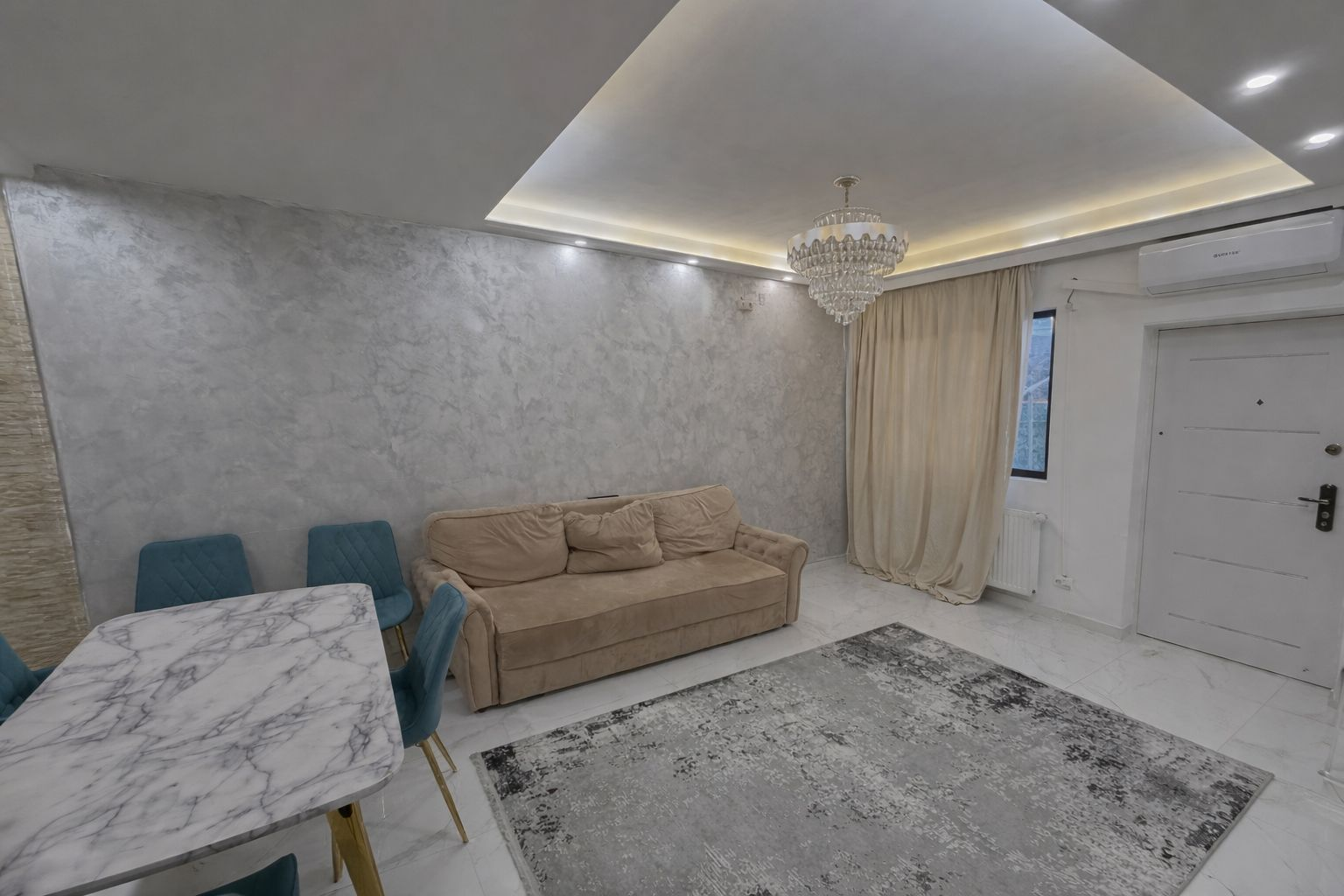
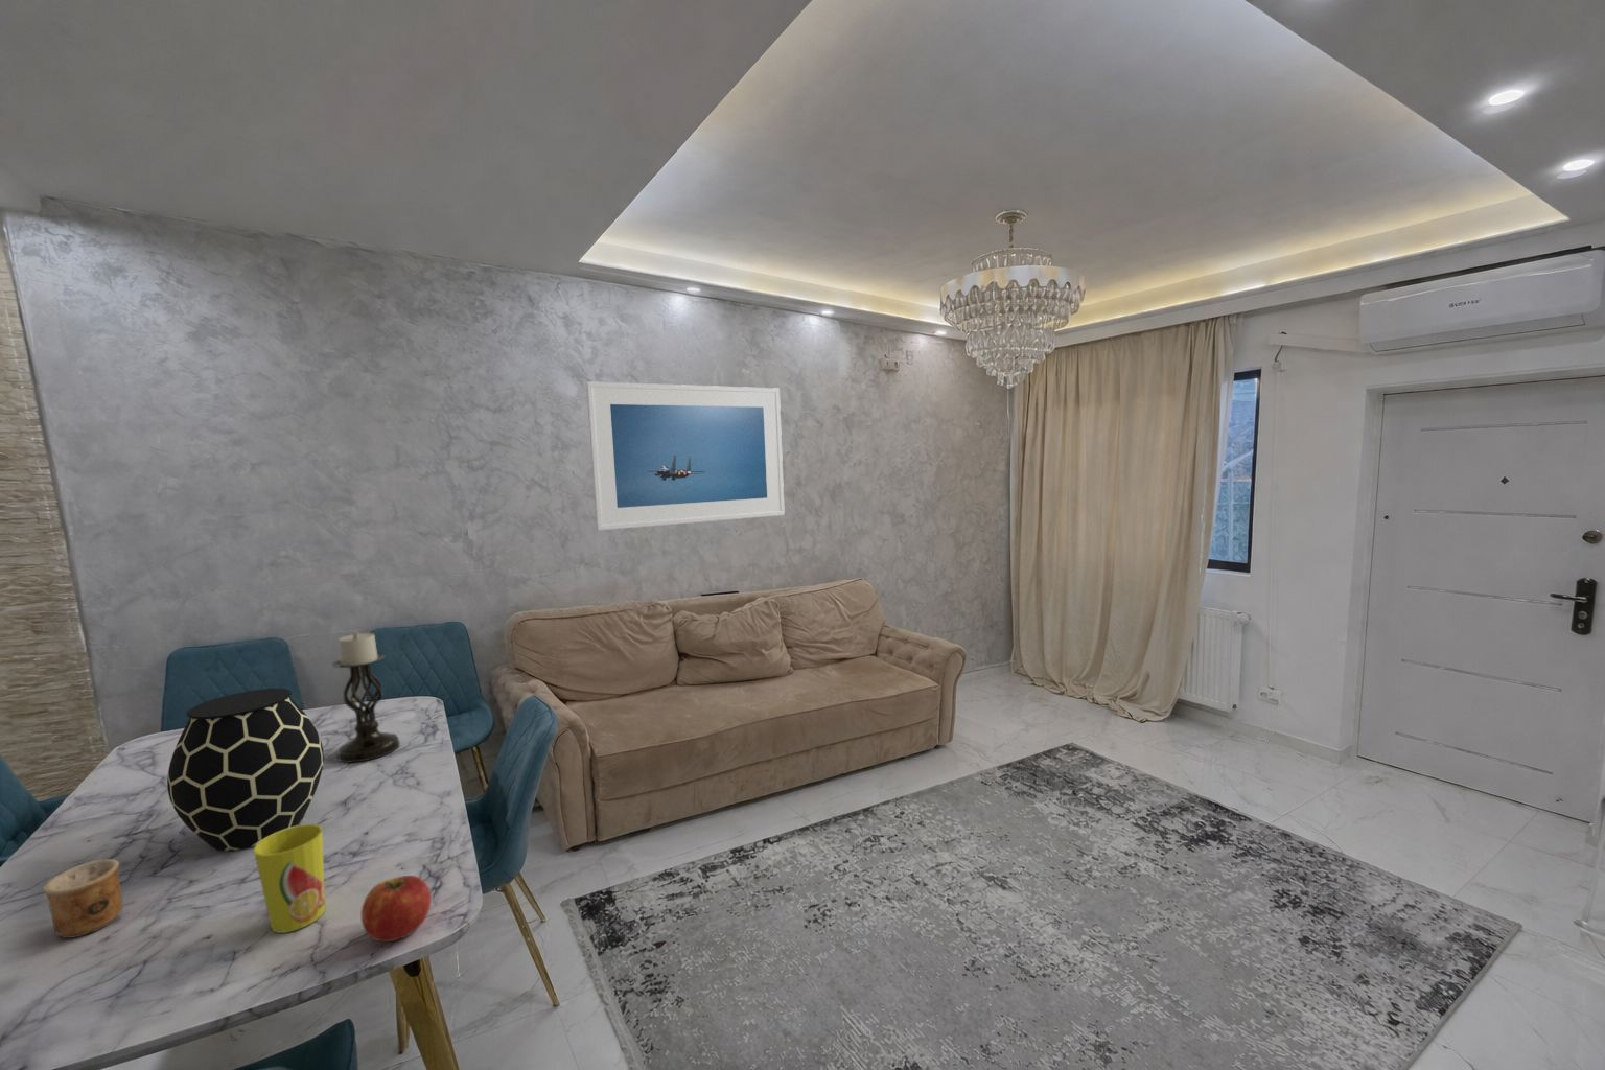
+ apple (396, 904)
+ cup (294, 878)
+ candle holder (364, 691)
+ cup (86, 898)
+ vase (250, 765)
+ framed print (694, 455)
